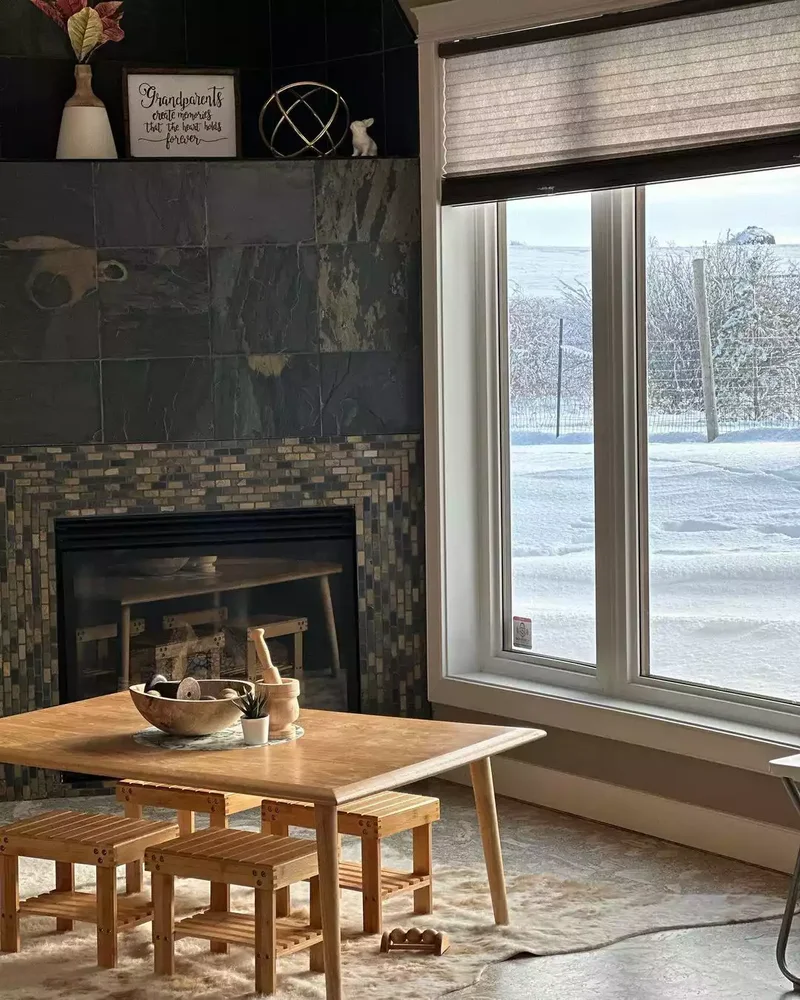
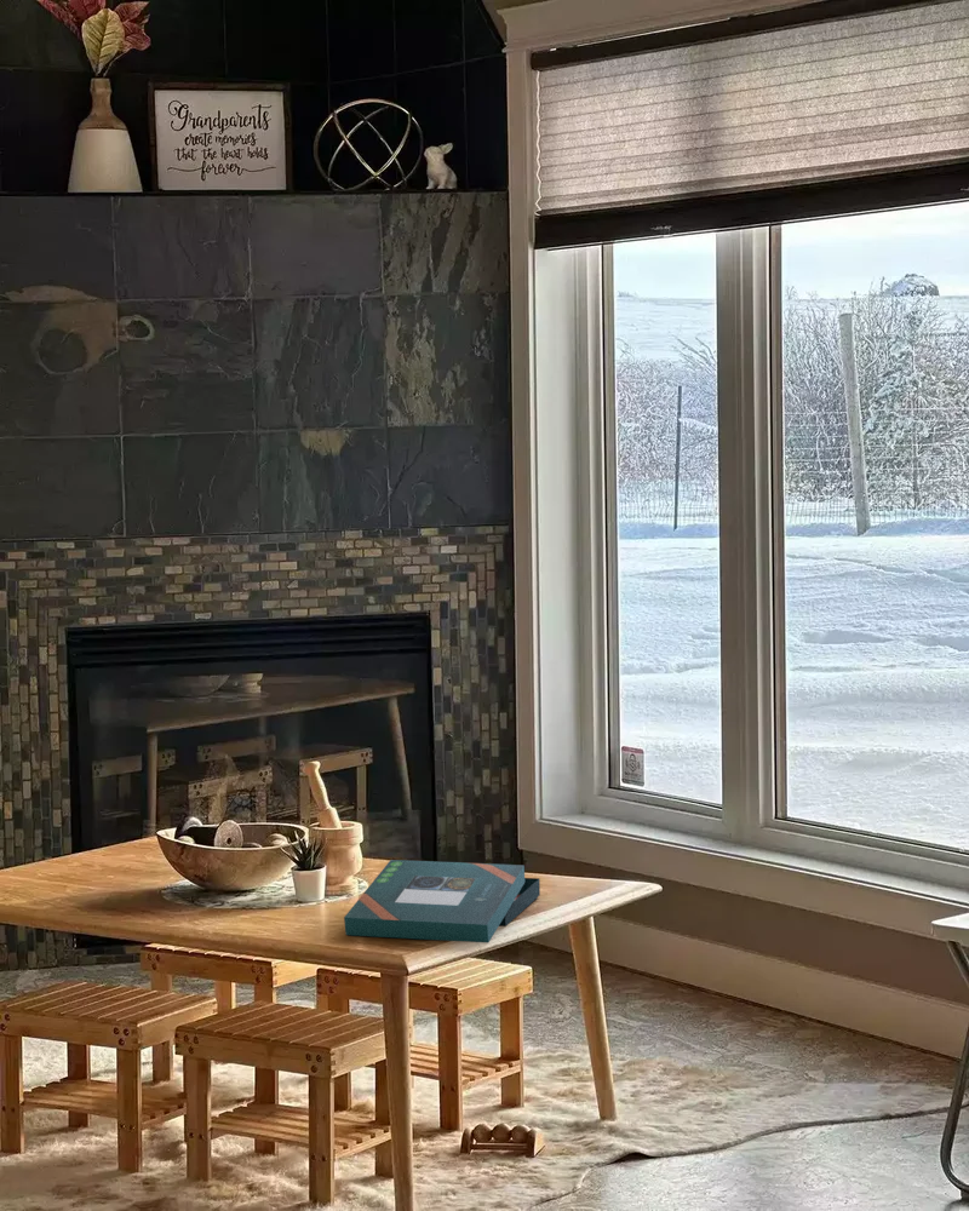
+ board game (447, 891)
